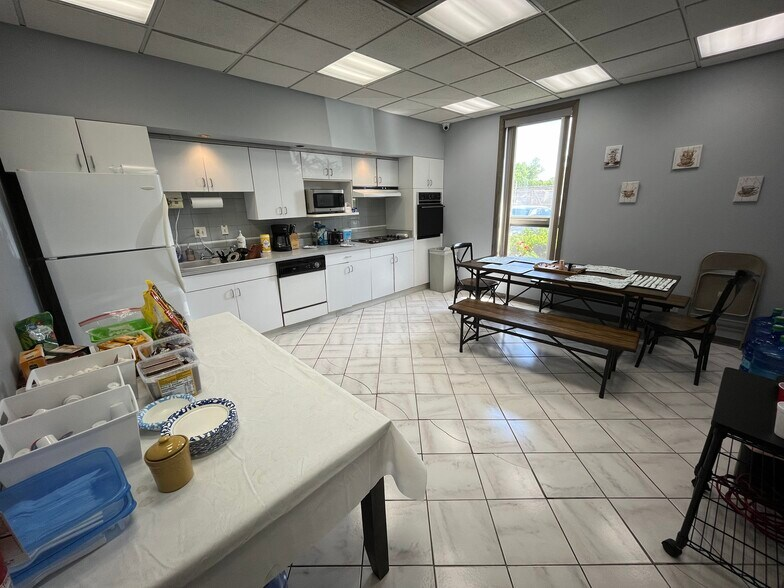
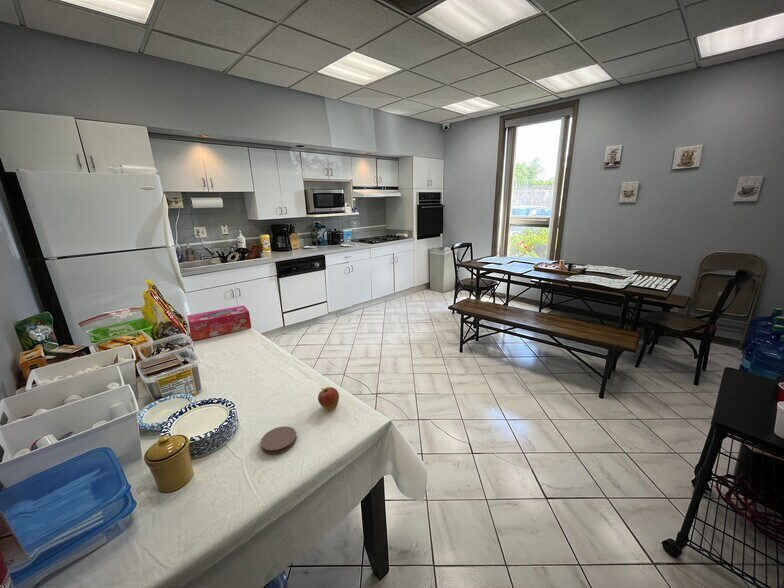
+ fruit (328, 397)
+ coaster (279, 439)
+ tissue box (219, 321)
